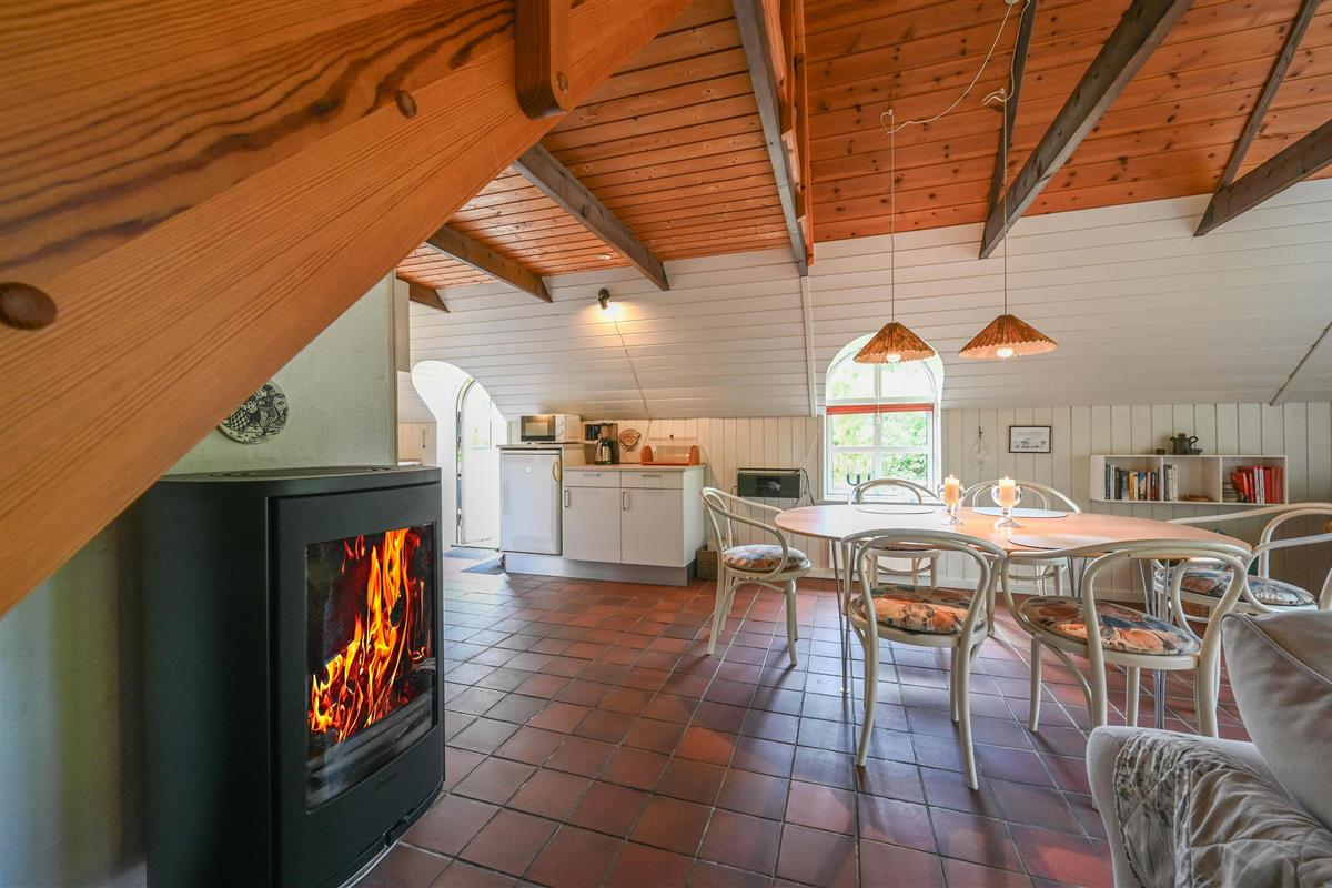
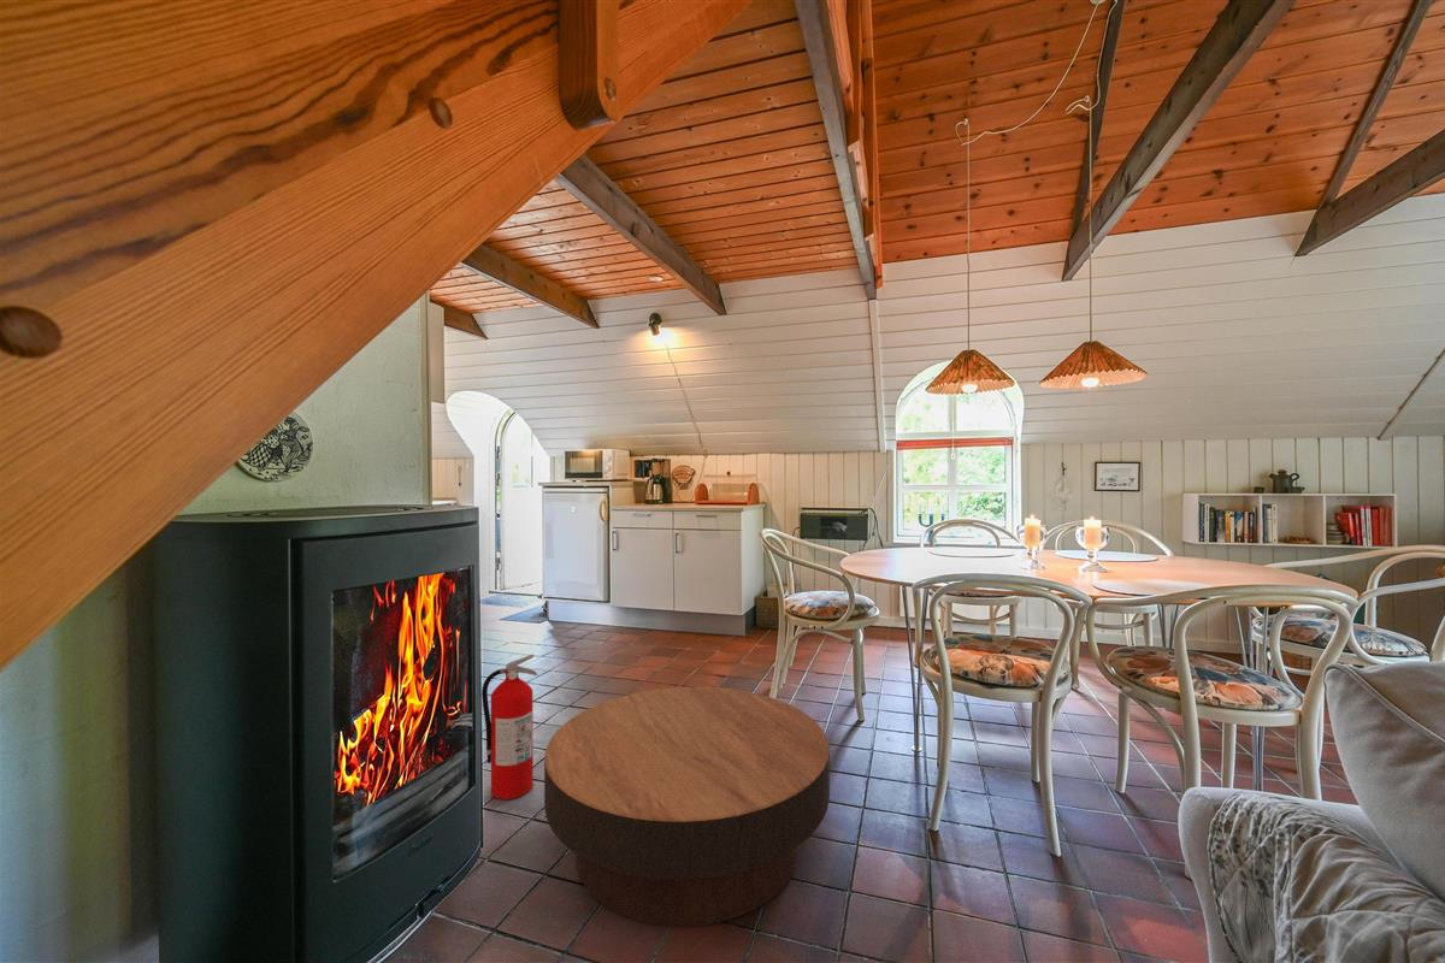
+ coffee table (689, 788)
+ fire extinguisher (511, 722)
